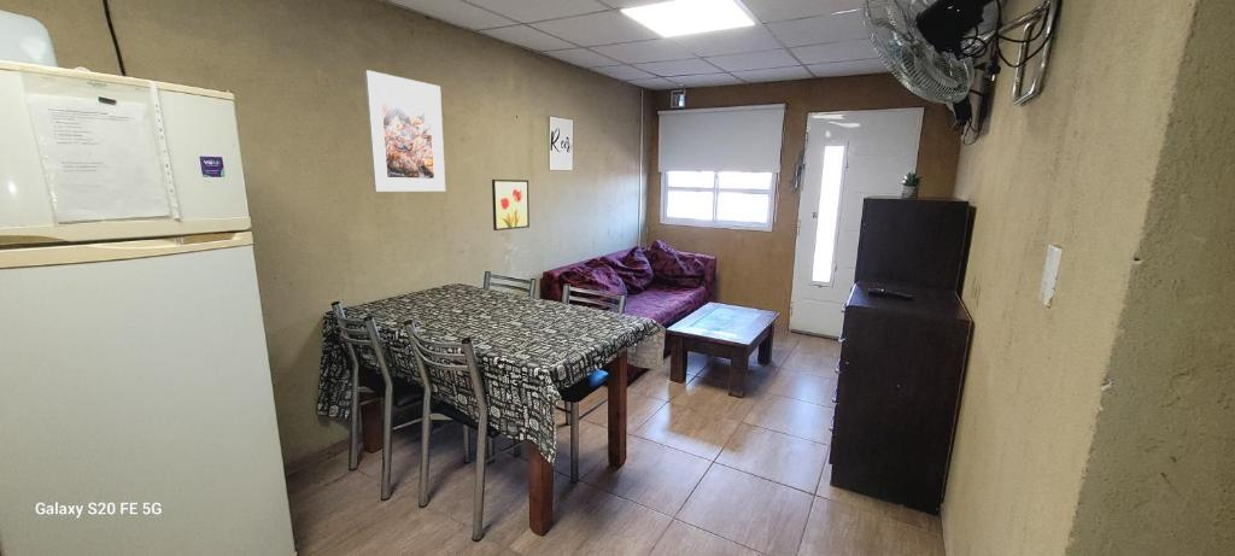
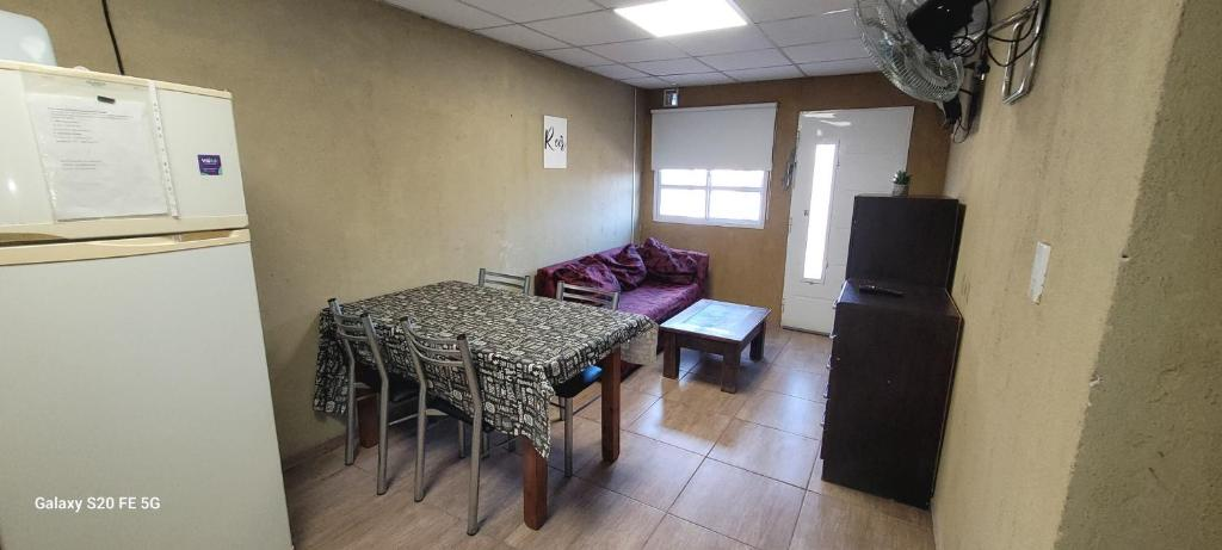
- wall art (510, 204)
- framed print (408, 136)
